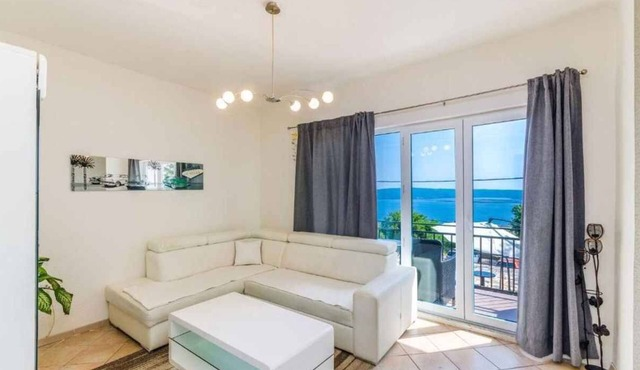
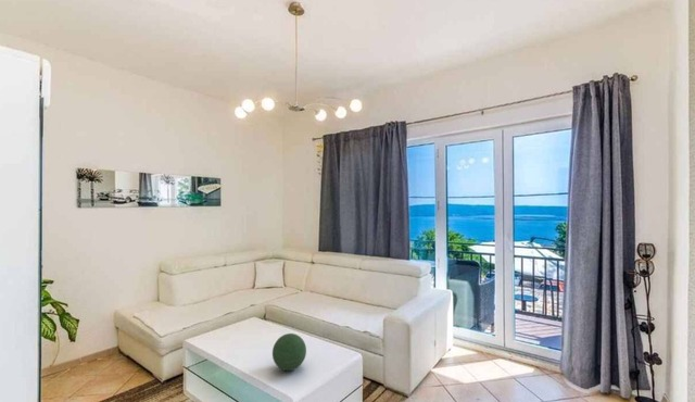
+ decorative orb (289, 351)
